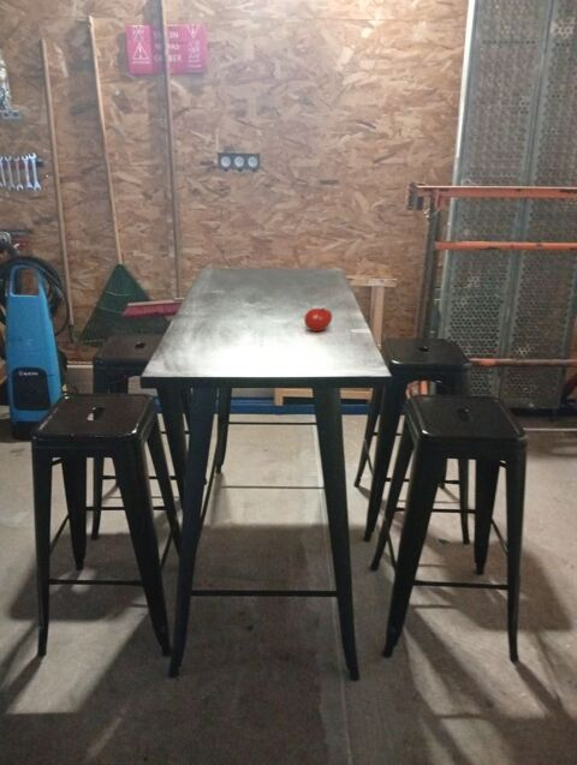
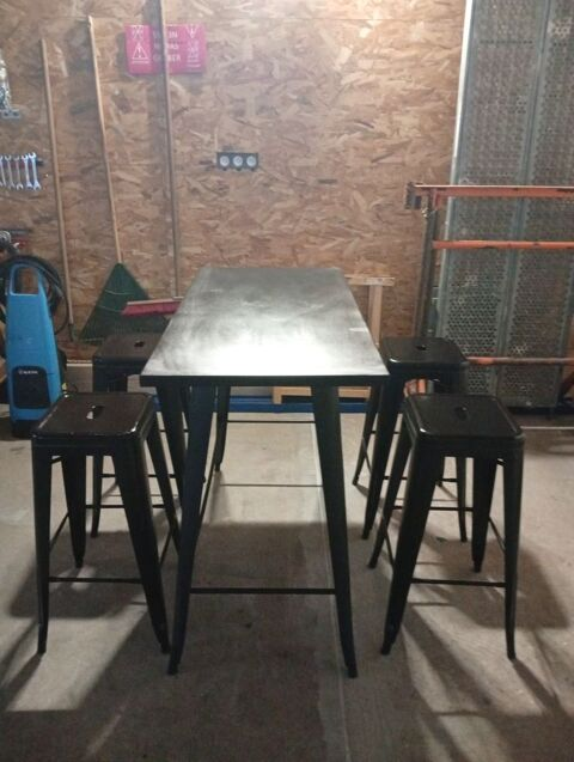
- fruit (317, 318)
